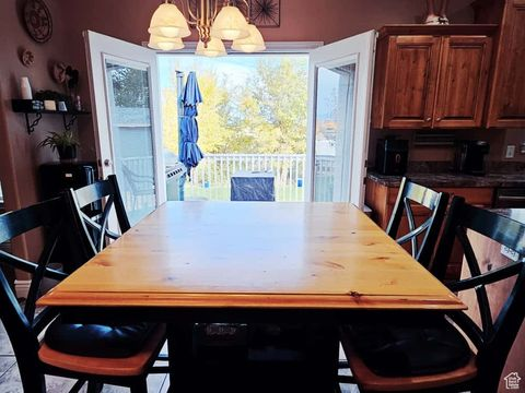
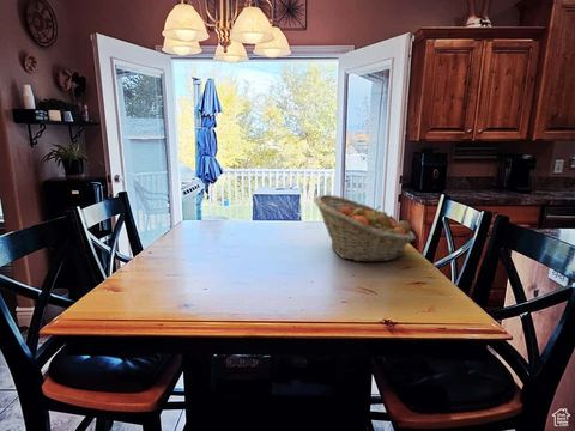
+ fruit basket (362, 224)
